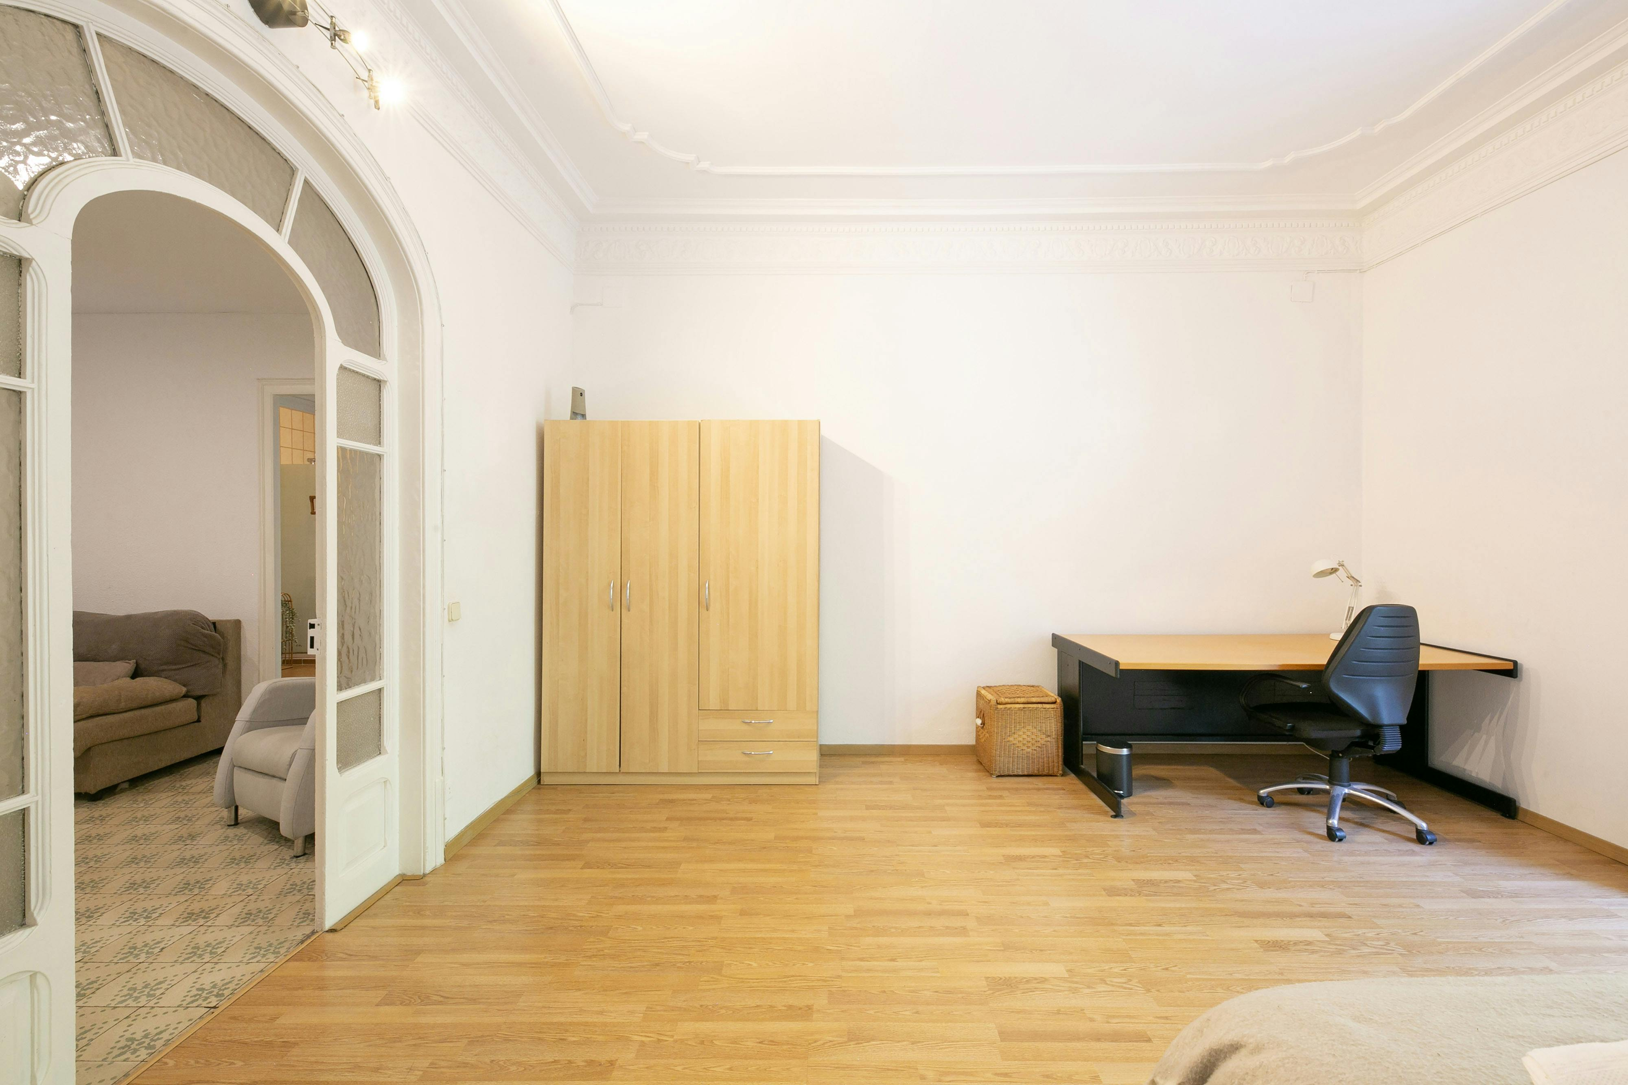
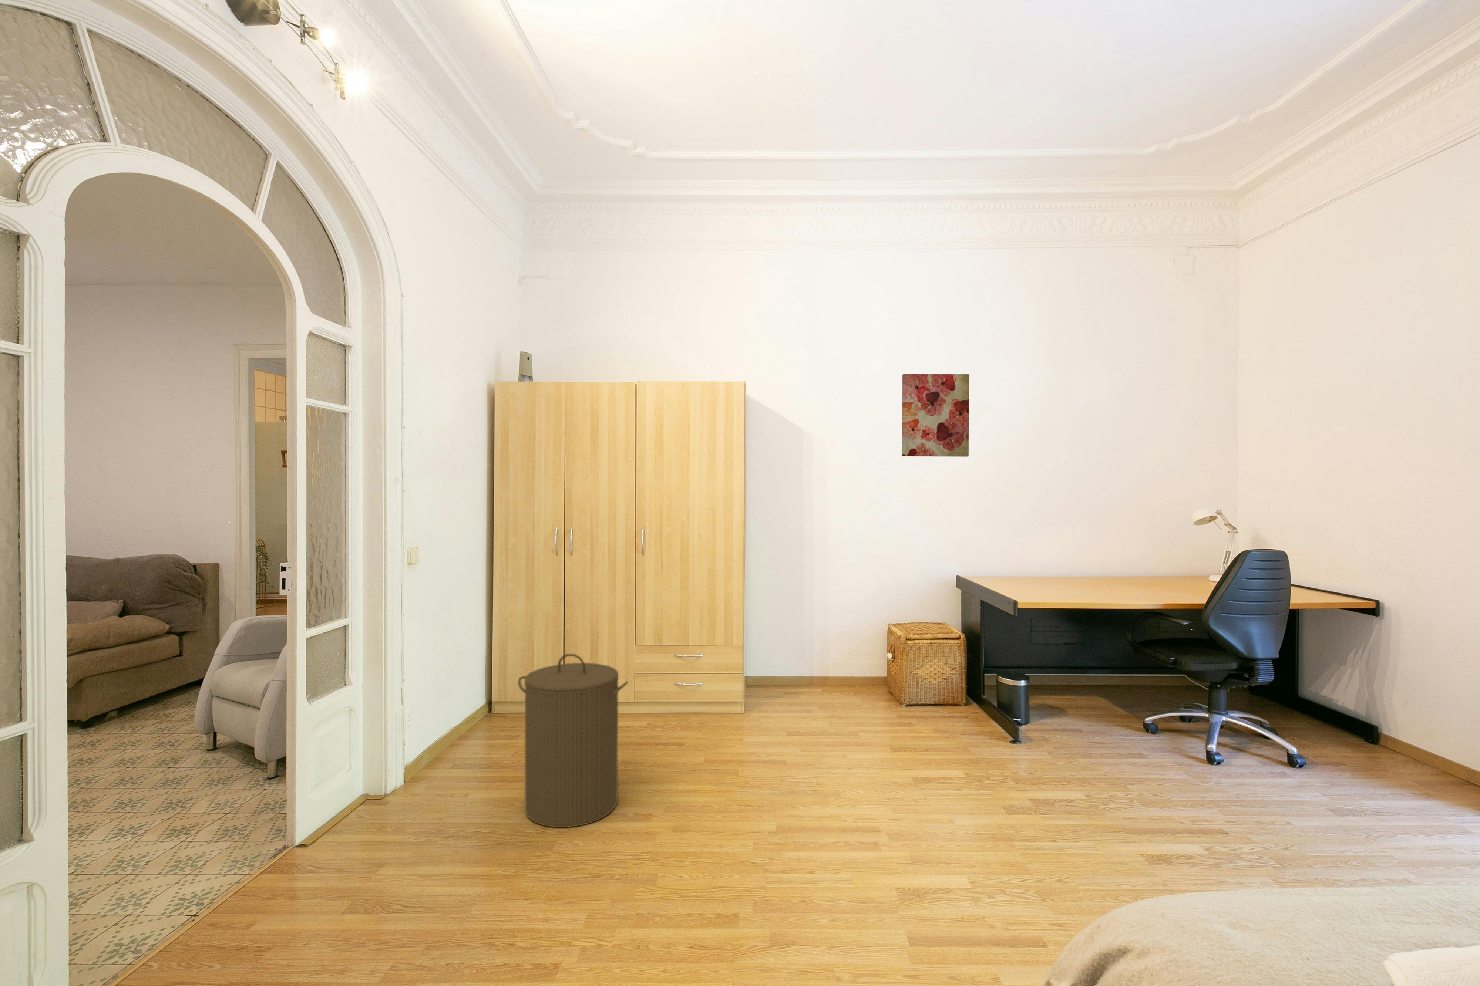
+ laundry hamper (572, 730)
+ wall art (935, 415)
